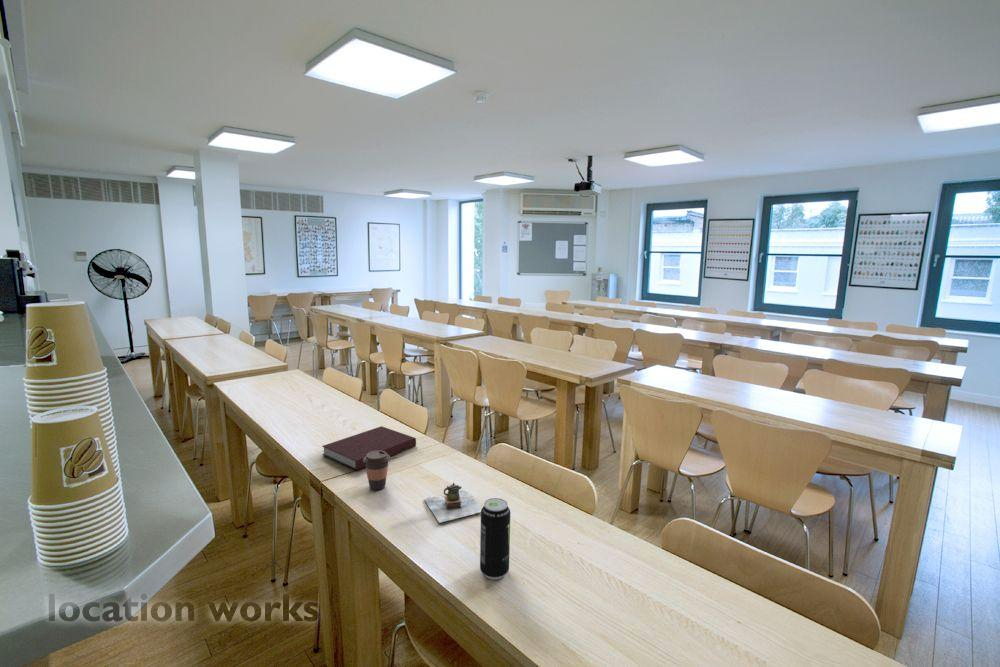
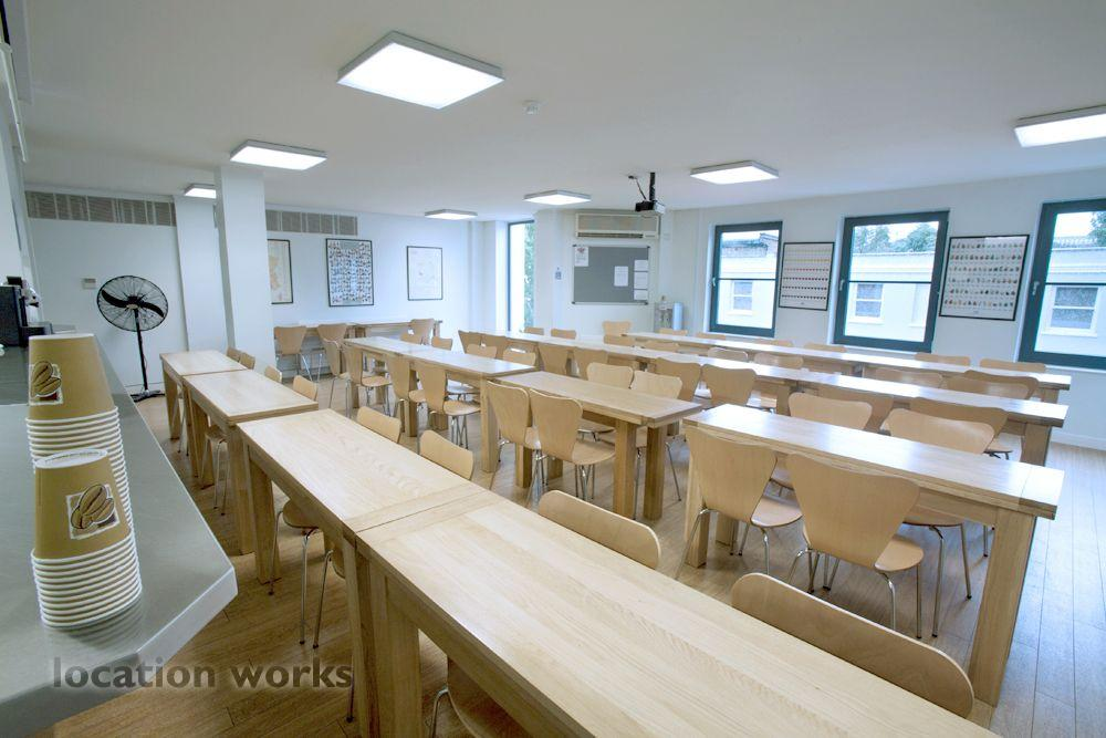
- beverage can (495, 538)
- notebook (370, 446)
- coffee cup (377, 470)
- teapot (453, 494)
